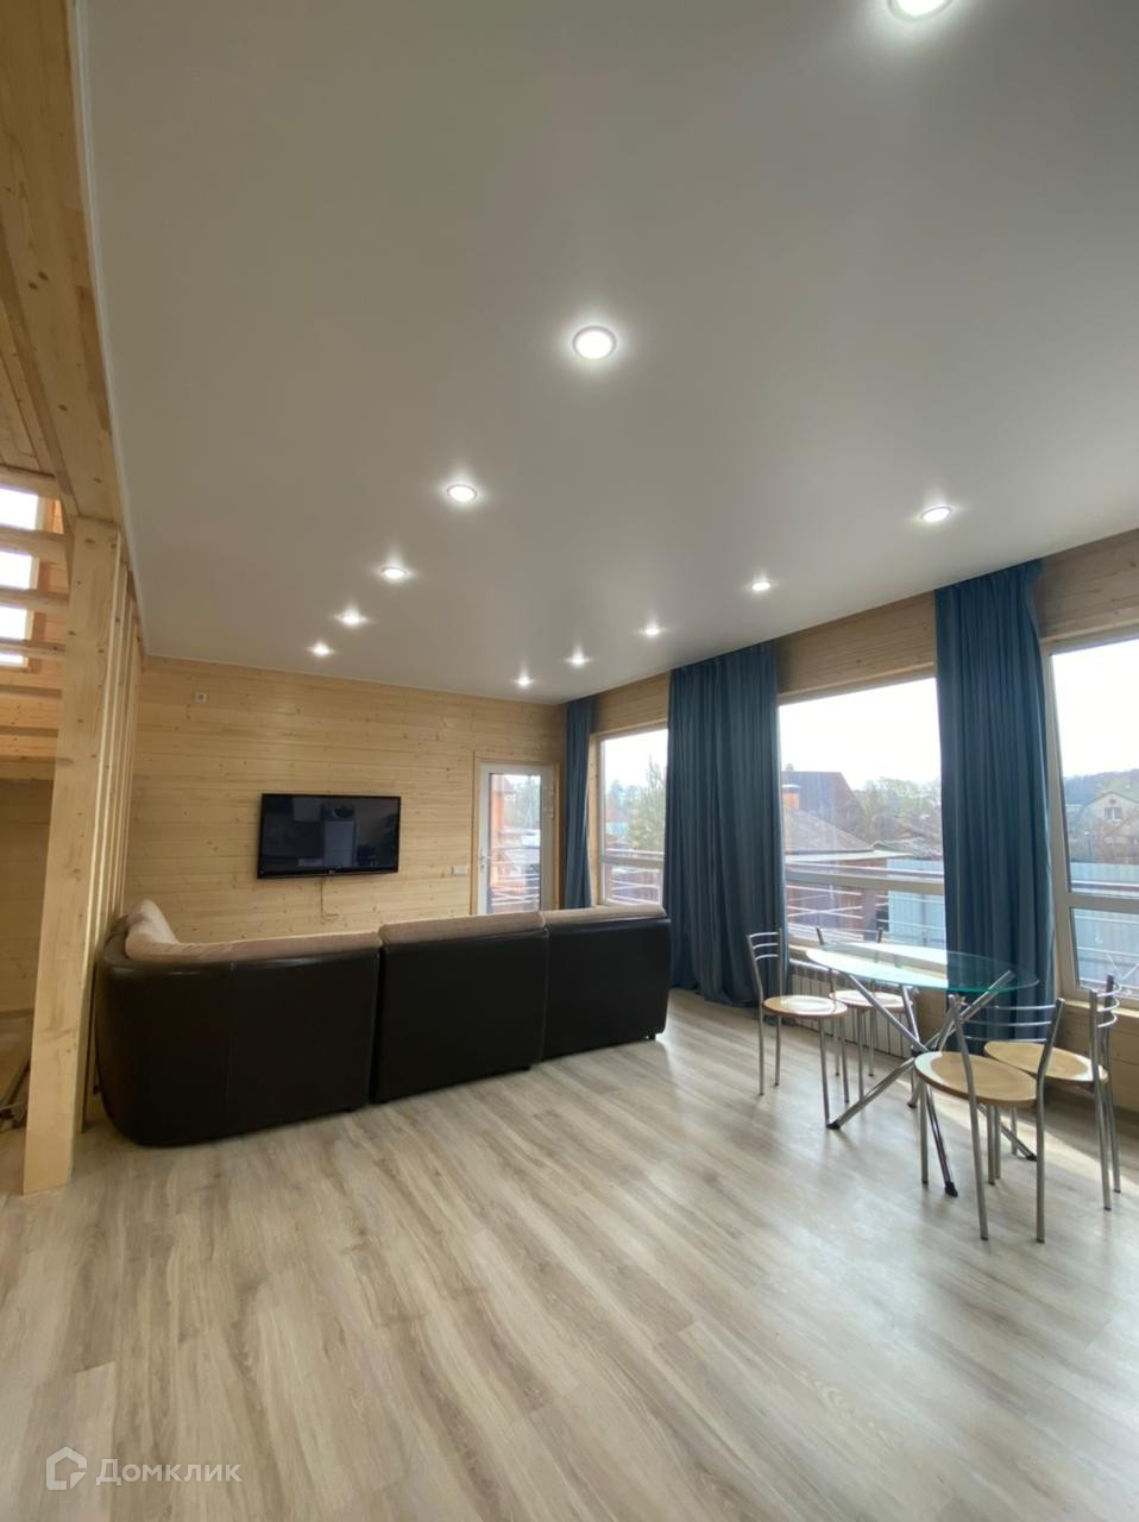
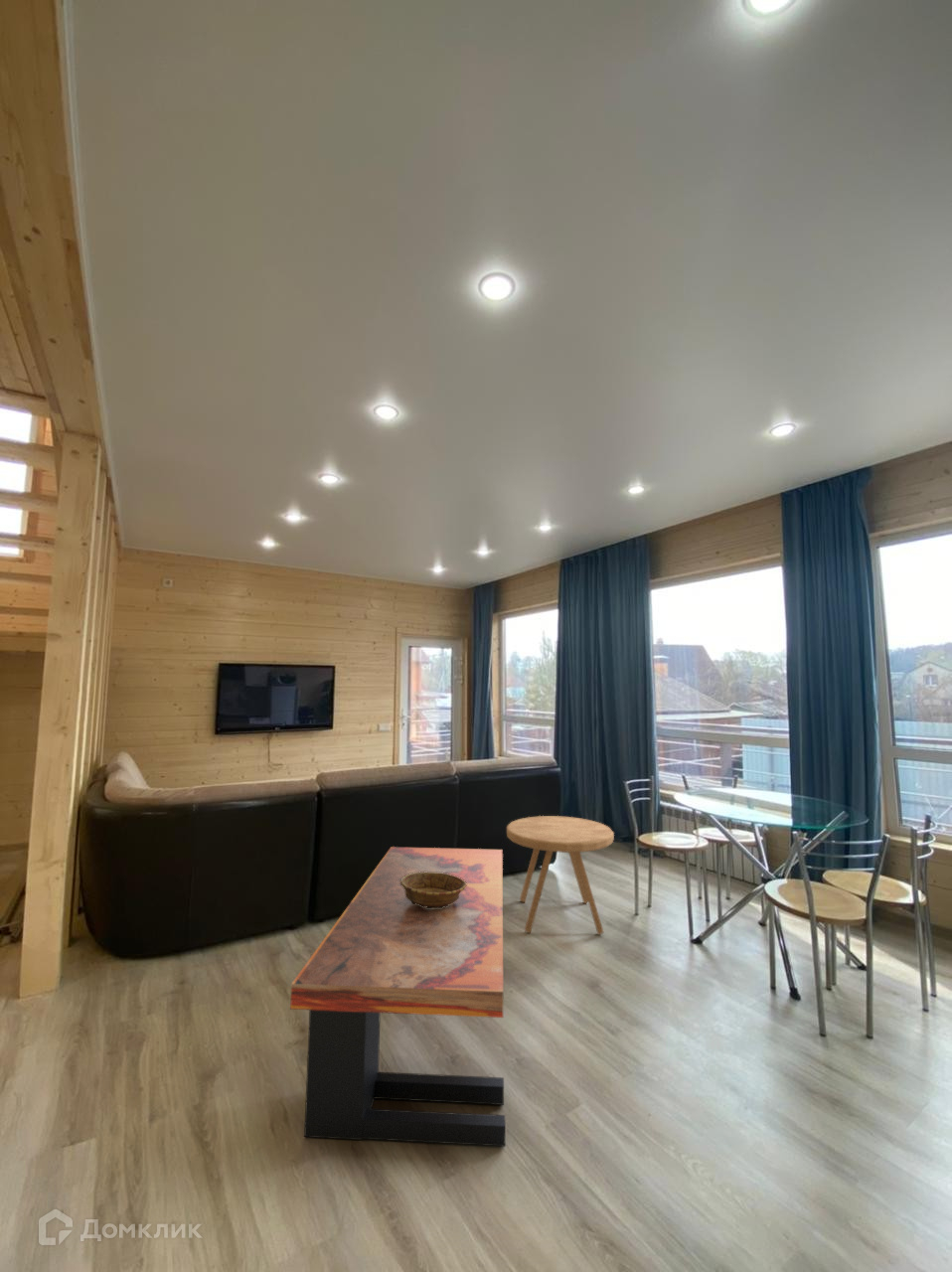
+ decorative bowl (433, 890)
+ side table (548, 869)
+ coffee table (428, 959)
